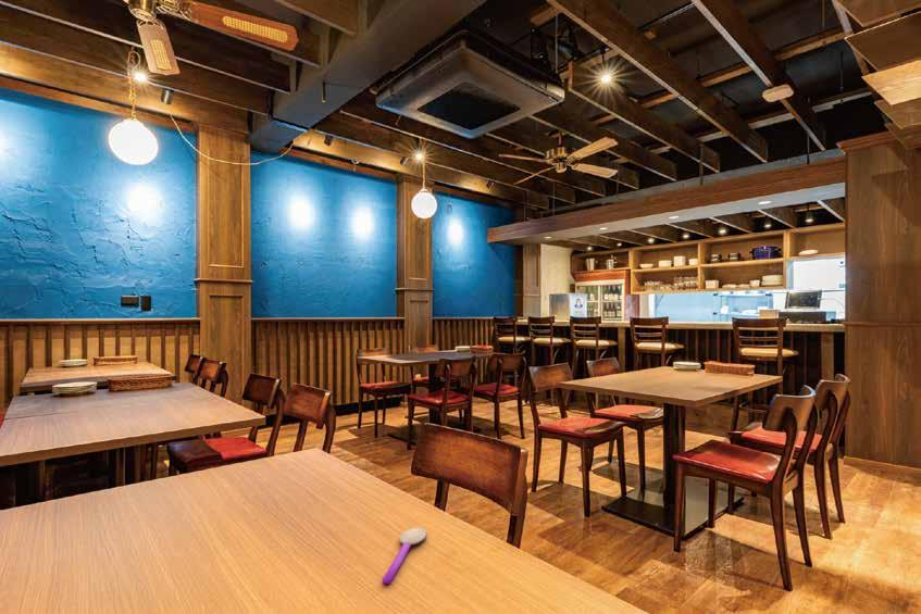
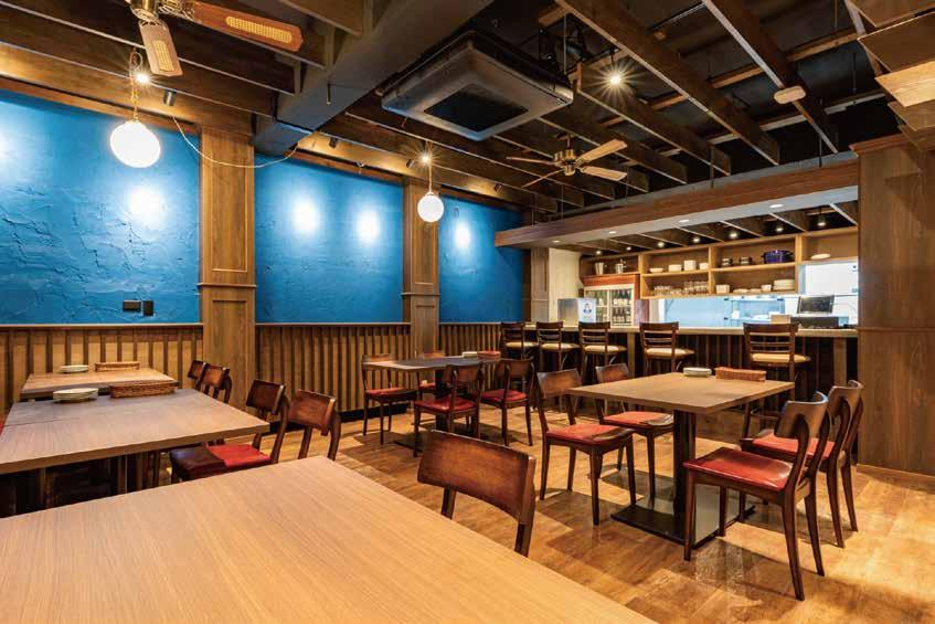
- spoon (403, 550)
